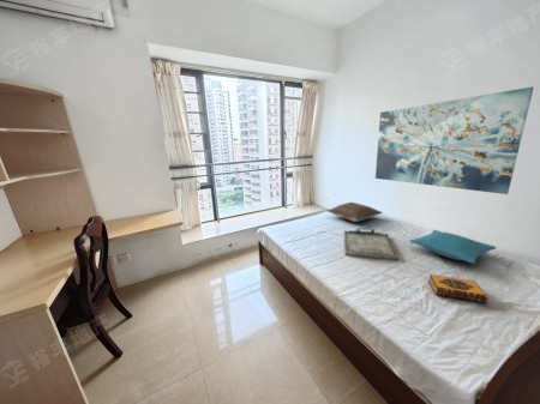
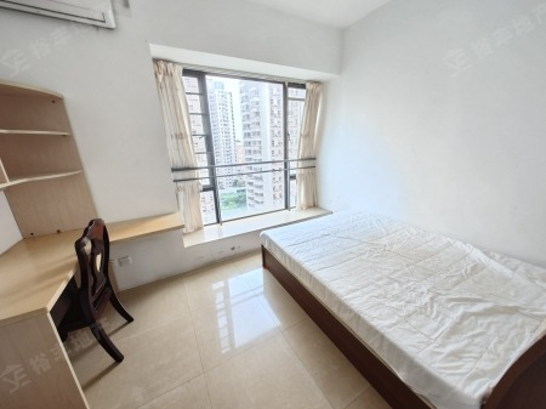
- wall art (432, 145)
- hardback book (455, 288)
- pillow (353, 211)
- serving tray (367, 241)
- pillow (450, 245)
